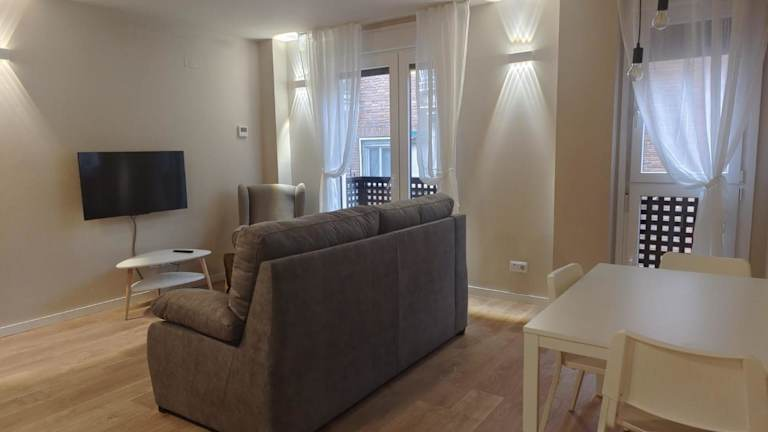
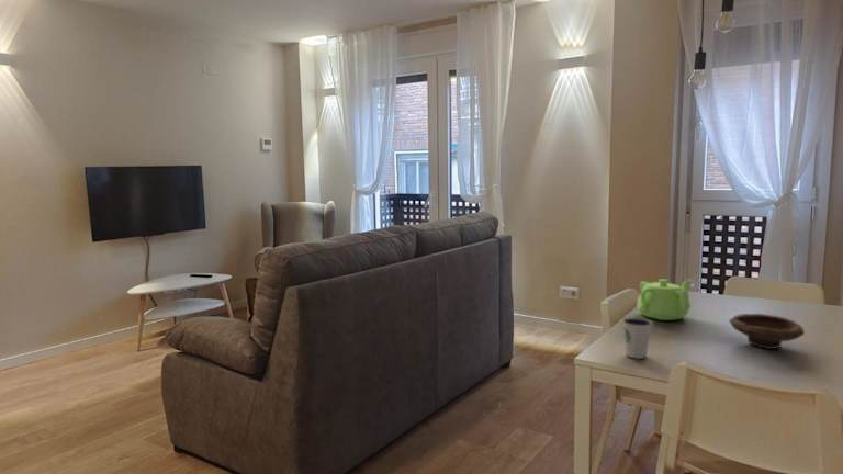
+ dixie cup (637, 338)
+ bowl (765, 332)
+ teapot (666, 297)
